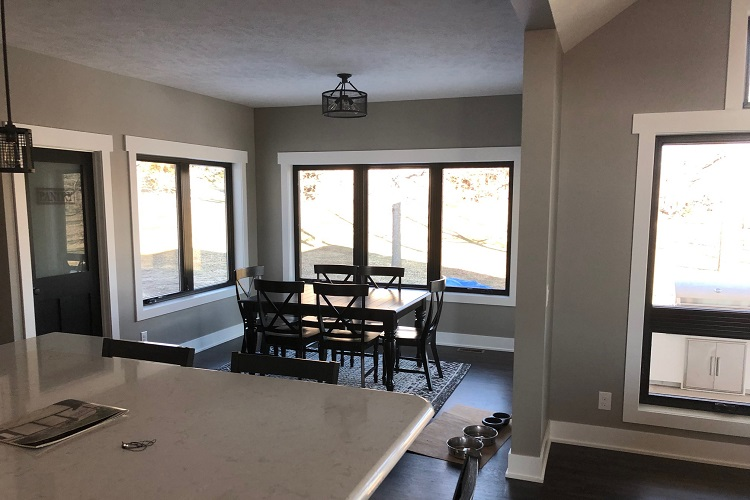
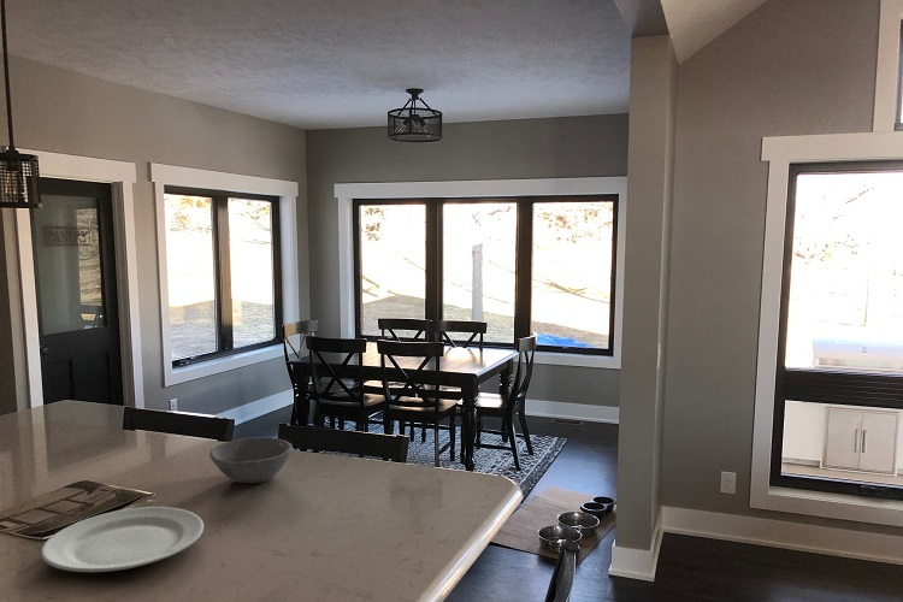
+ bowl (252, 462)
+ chinaware (126, 541)
